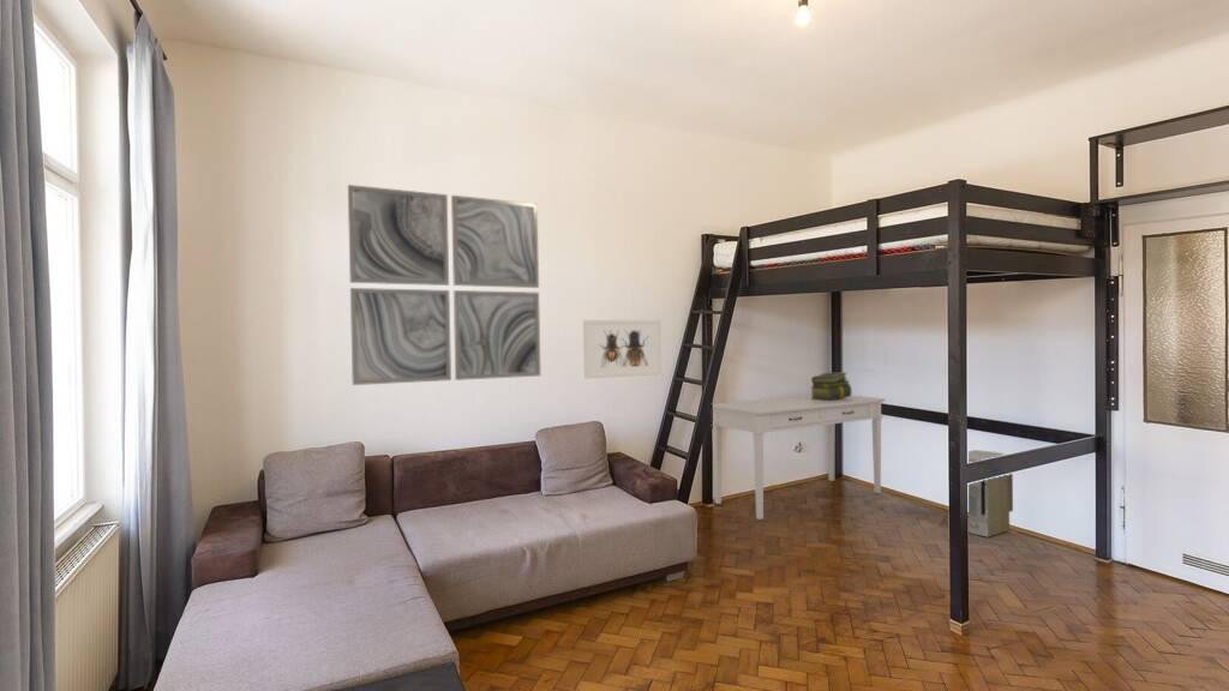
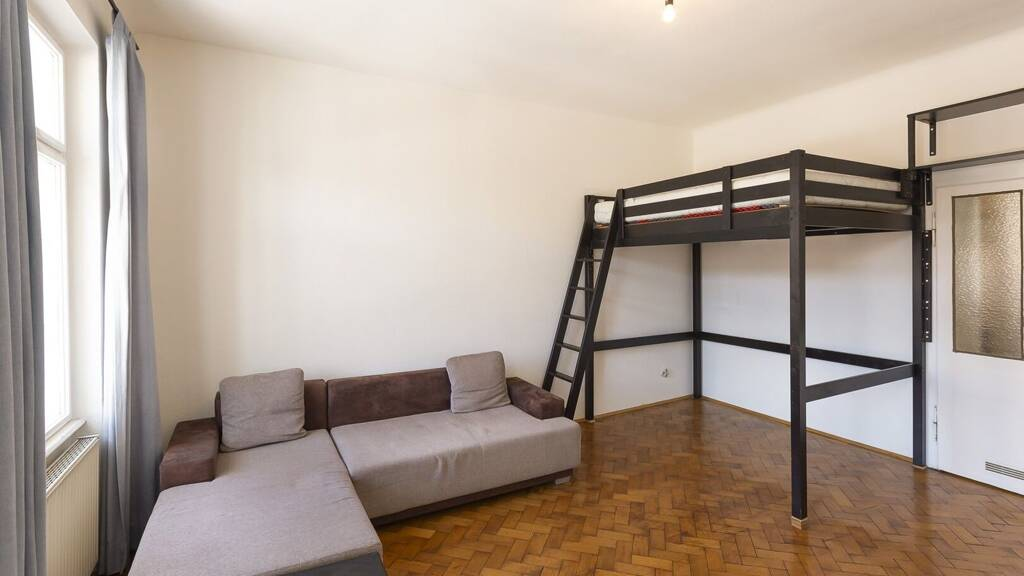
- air purifier (981, 491)
- stack of books (831, 385)
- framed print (623, 348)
- desk (792, 428)
- wall art (454, 290)
